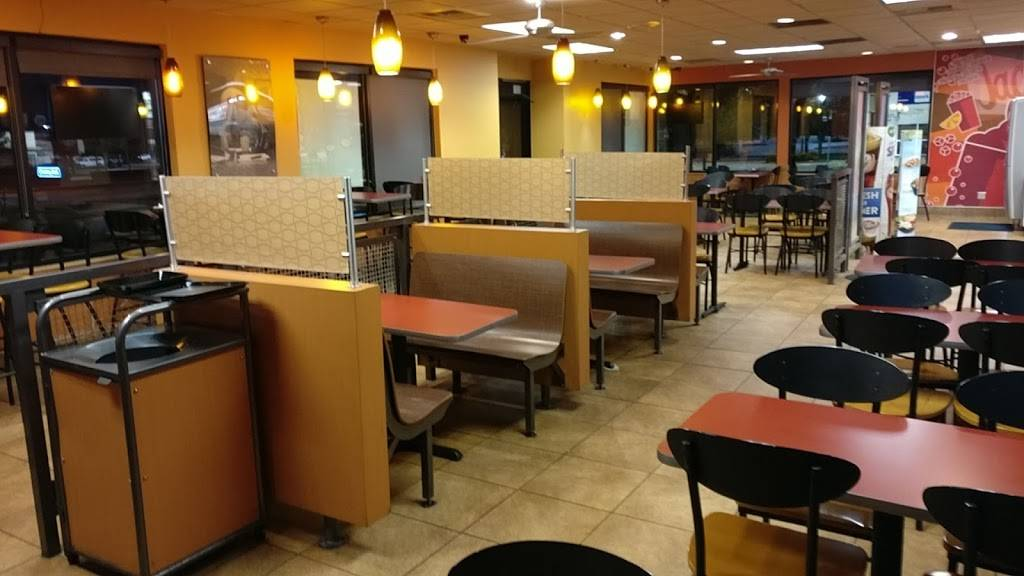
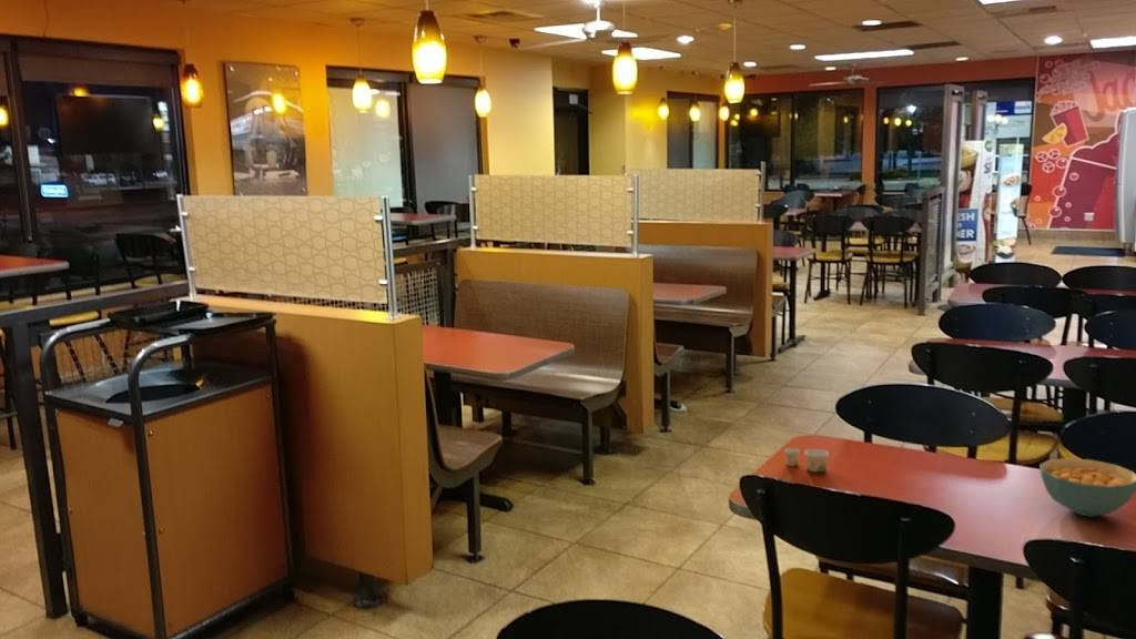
+ paper cup (807, 458)
+ cereal bowl (1086, 491)
